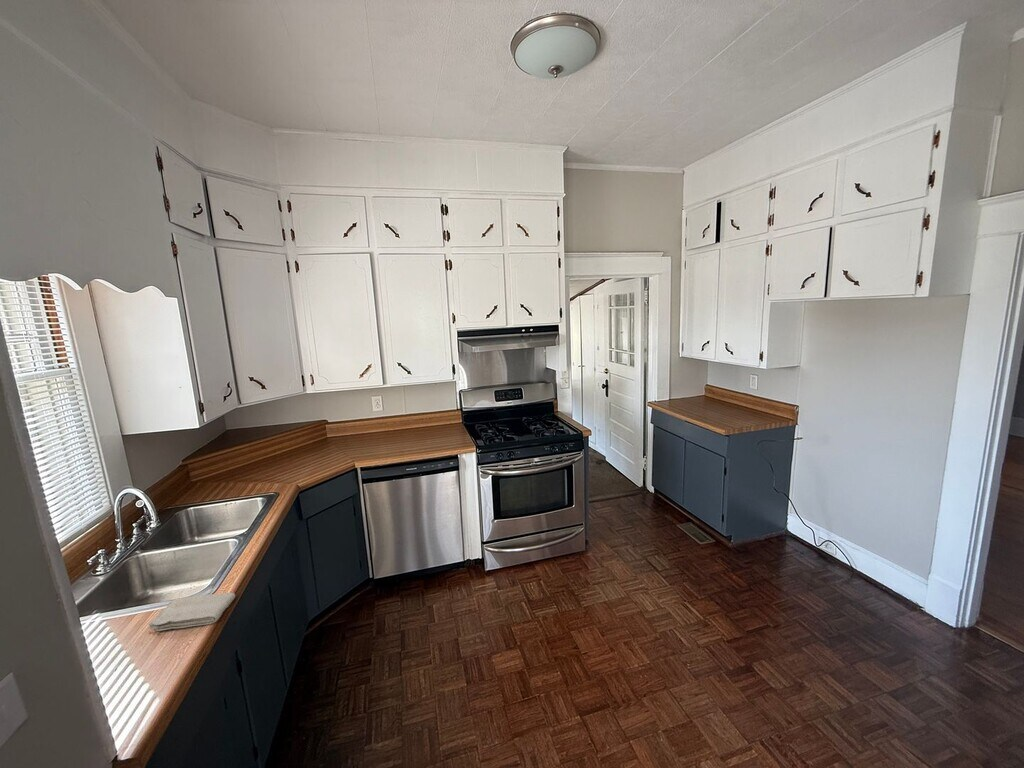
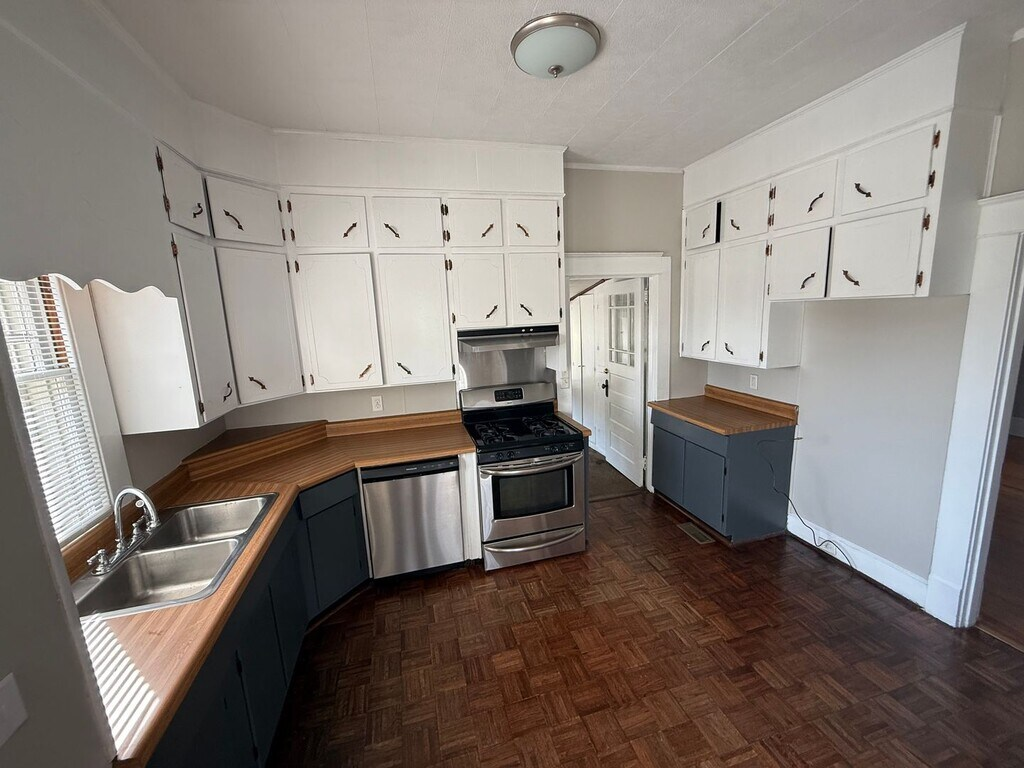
- washcloth (193, 609)
